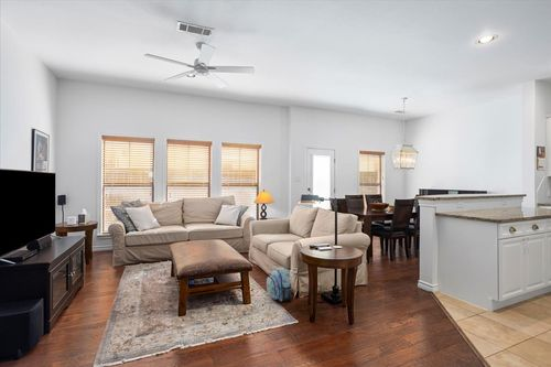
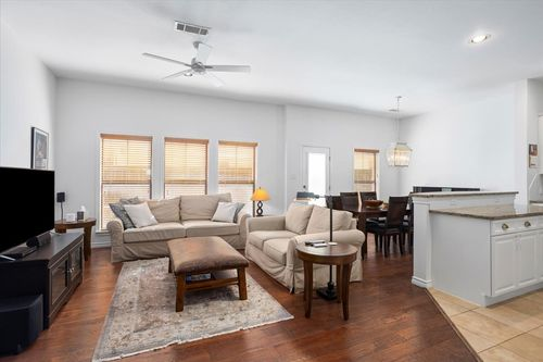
- backpack (279, 283)
